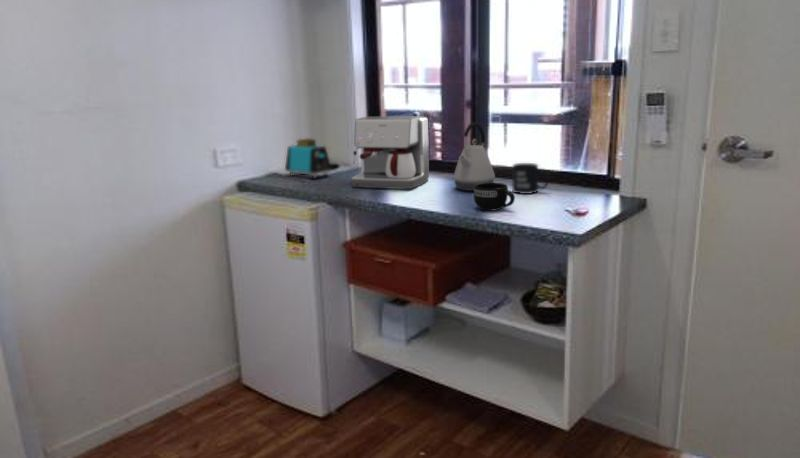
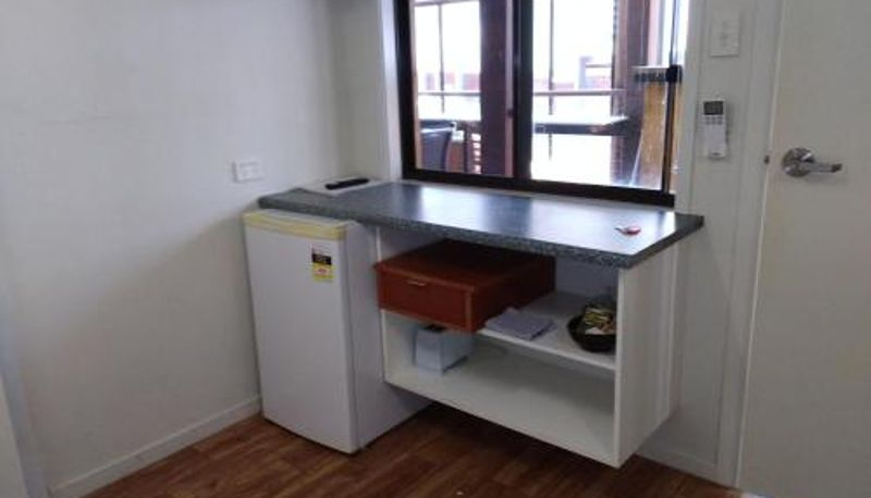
- coffee maker (389, 151)
- mug (494, 197)
- kettle (473, 155)
- mug (530, 178)
- toaster (307, 157)
